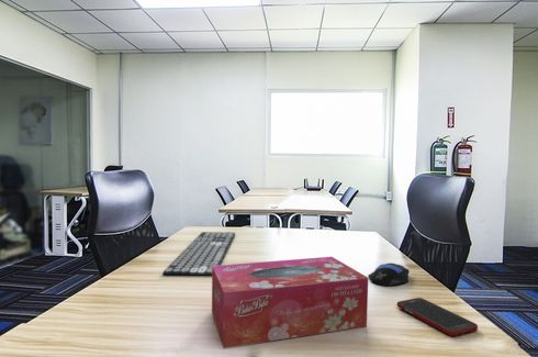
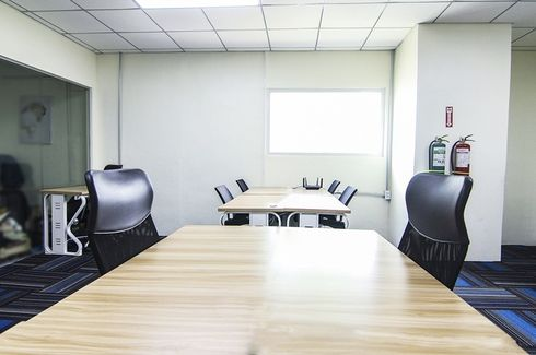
- cell phone (434, 314)
- keyboard (206, 247)
- tissue box (285, 294)
- computer mouse (390, 270)
